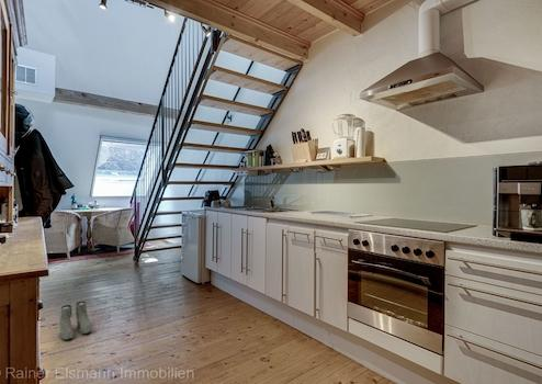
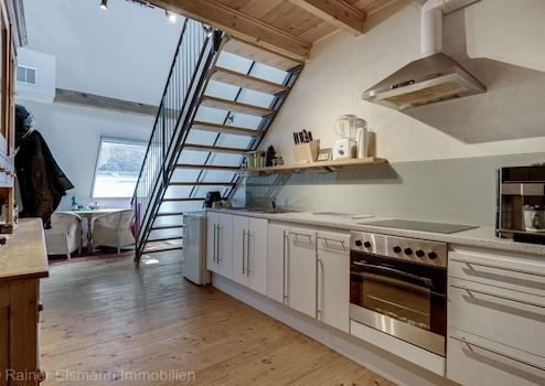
- boots (77, 318)
